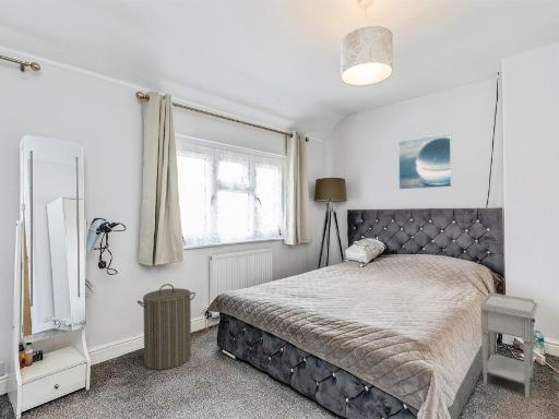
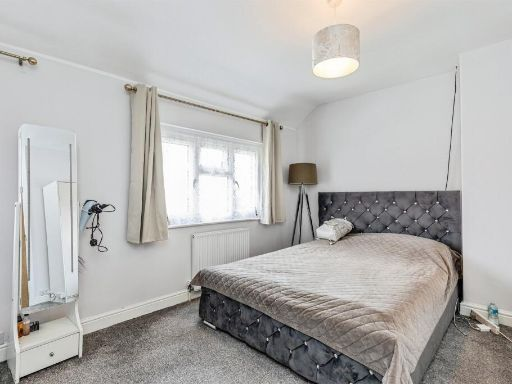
- nightstand (510, 335)
- laundry hamper (167, 321)
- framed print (424, 163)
